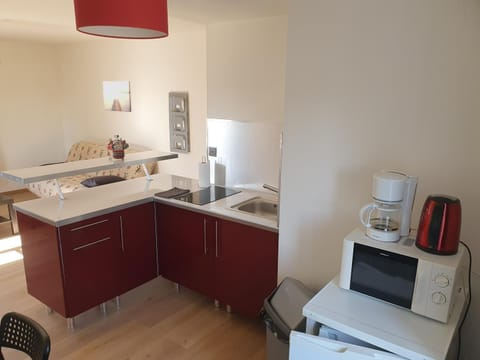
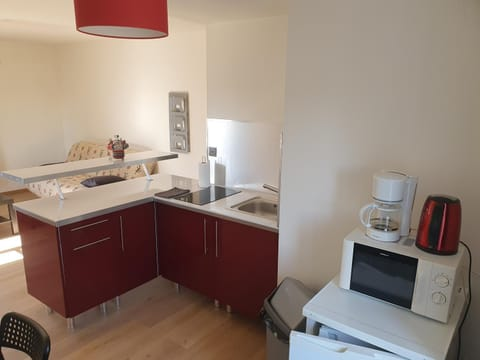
- wall art (116, 96)
